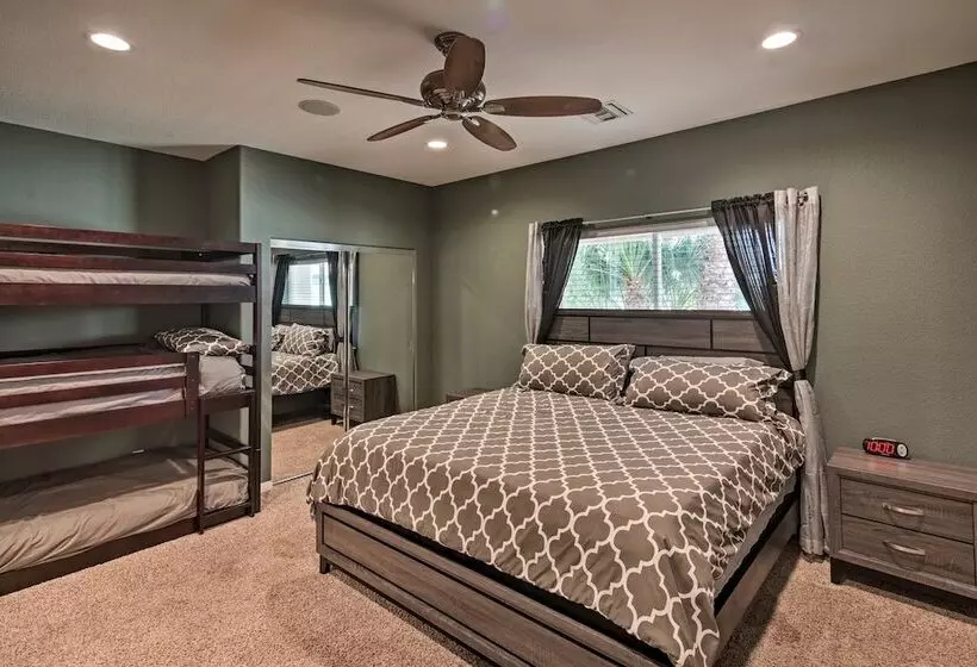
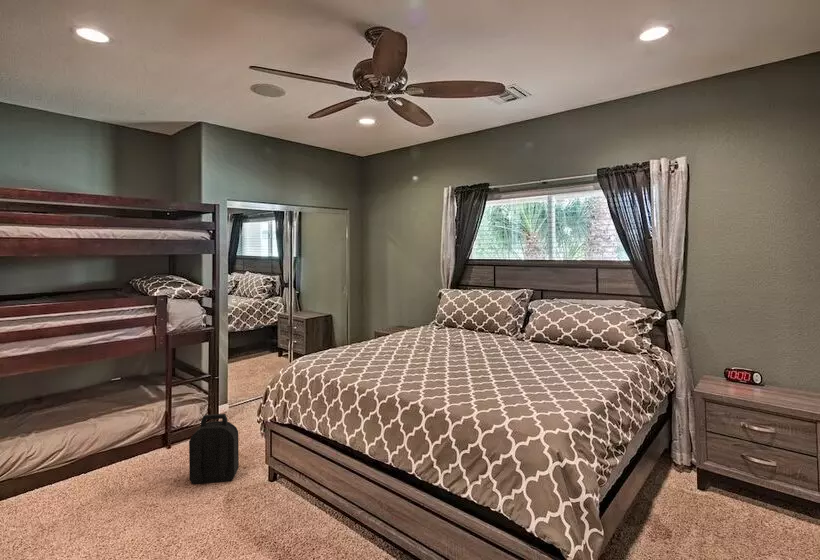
+ backpack (214, 446)
